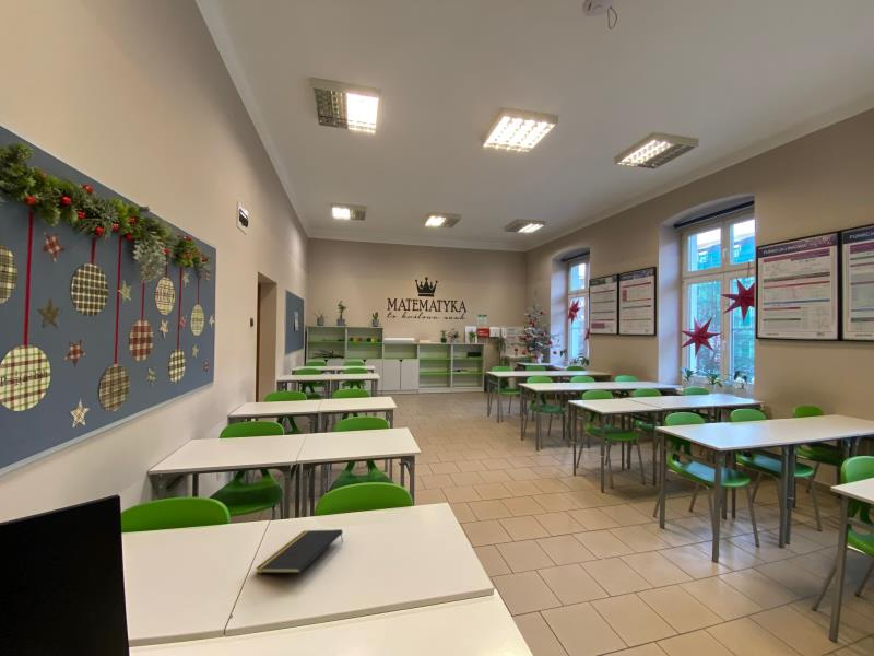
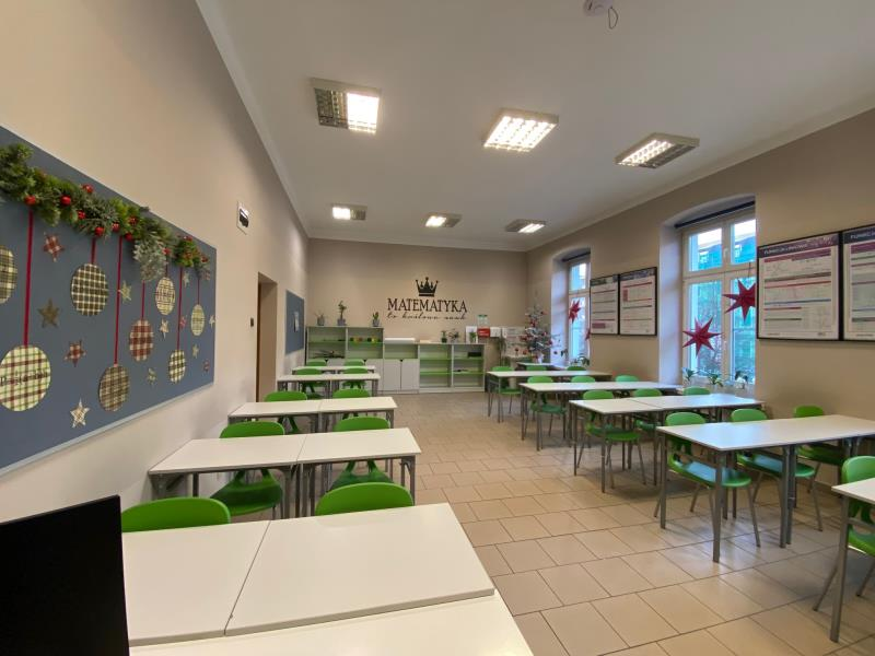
- notepad (302, 549)
